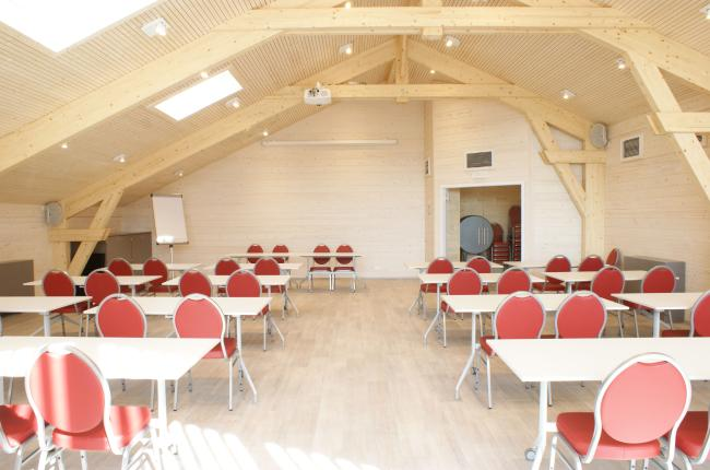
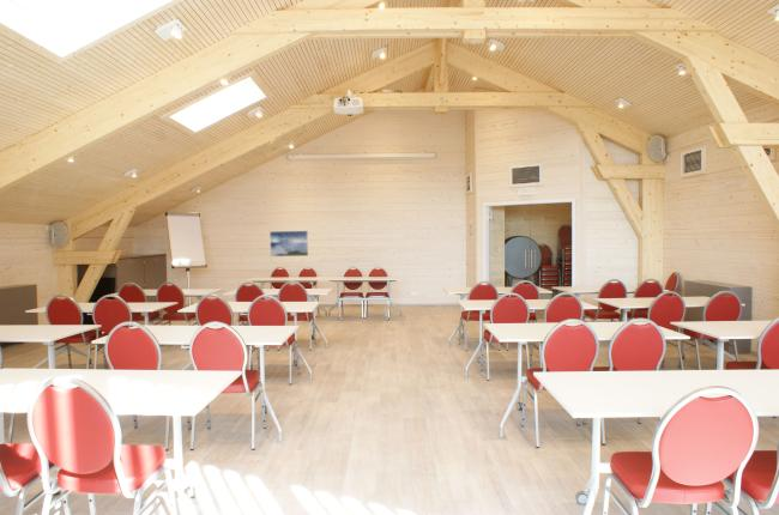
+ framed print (289, 243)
